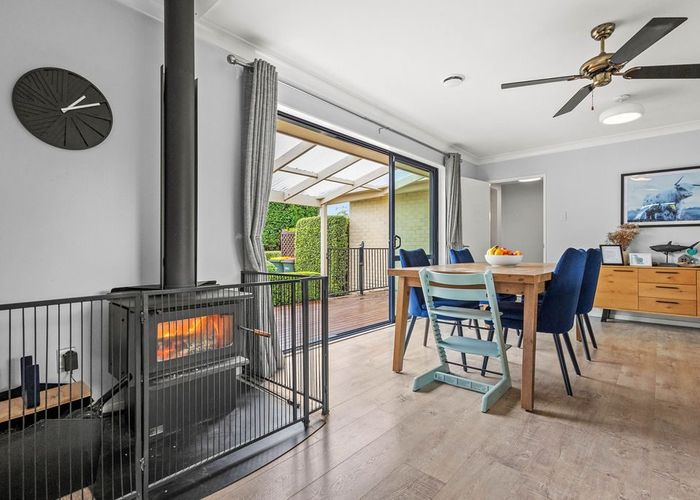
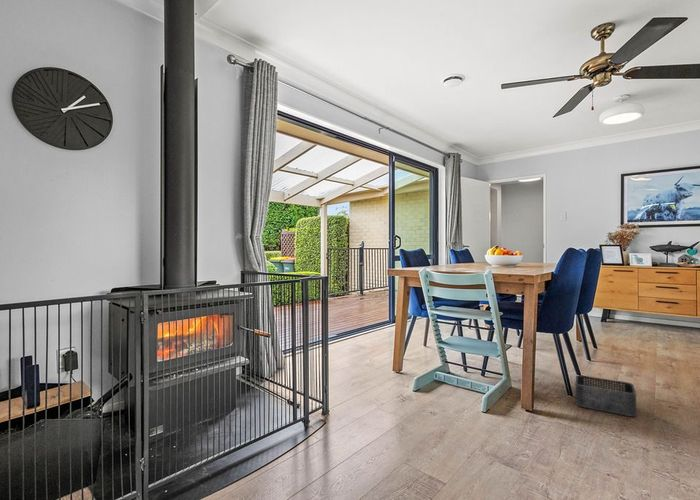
+ storage bin (604, 394)
